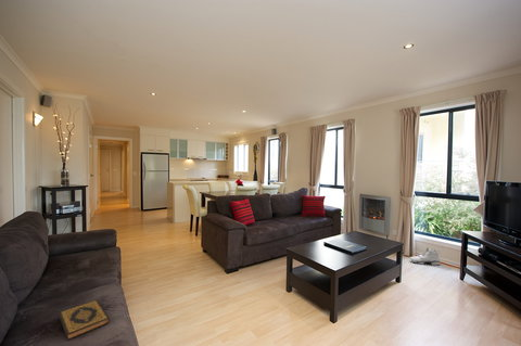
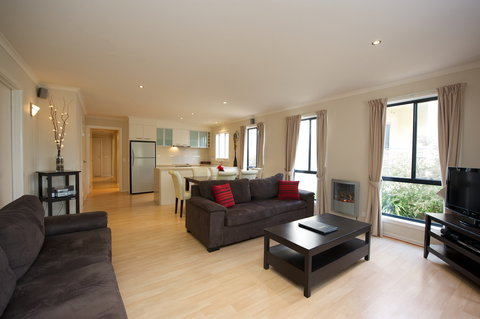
- sneaker (424, 255)
- hardback book (84, 317)
